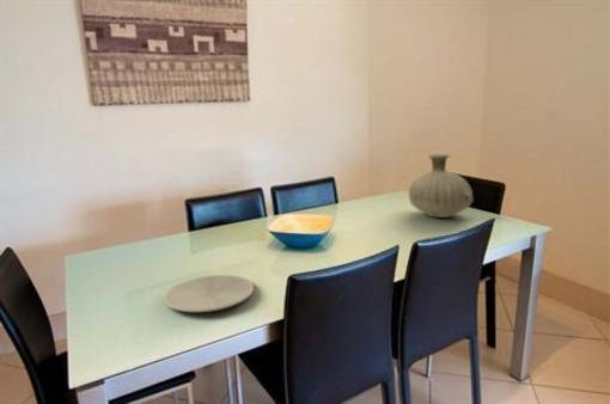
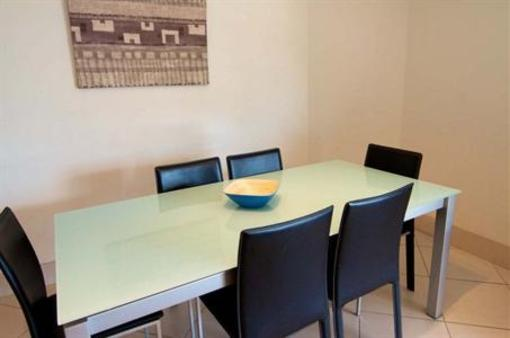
- plate (209, 293)
- vase (440, 185)
